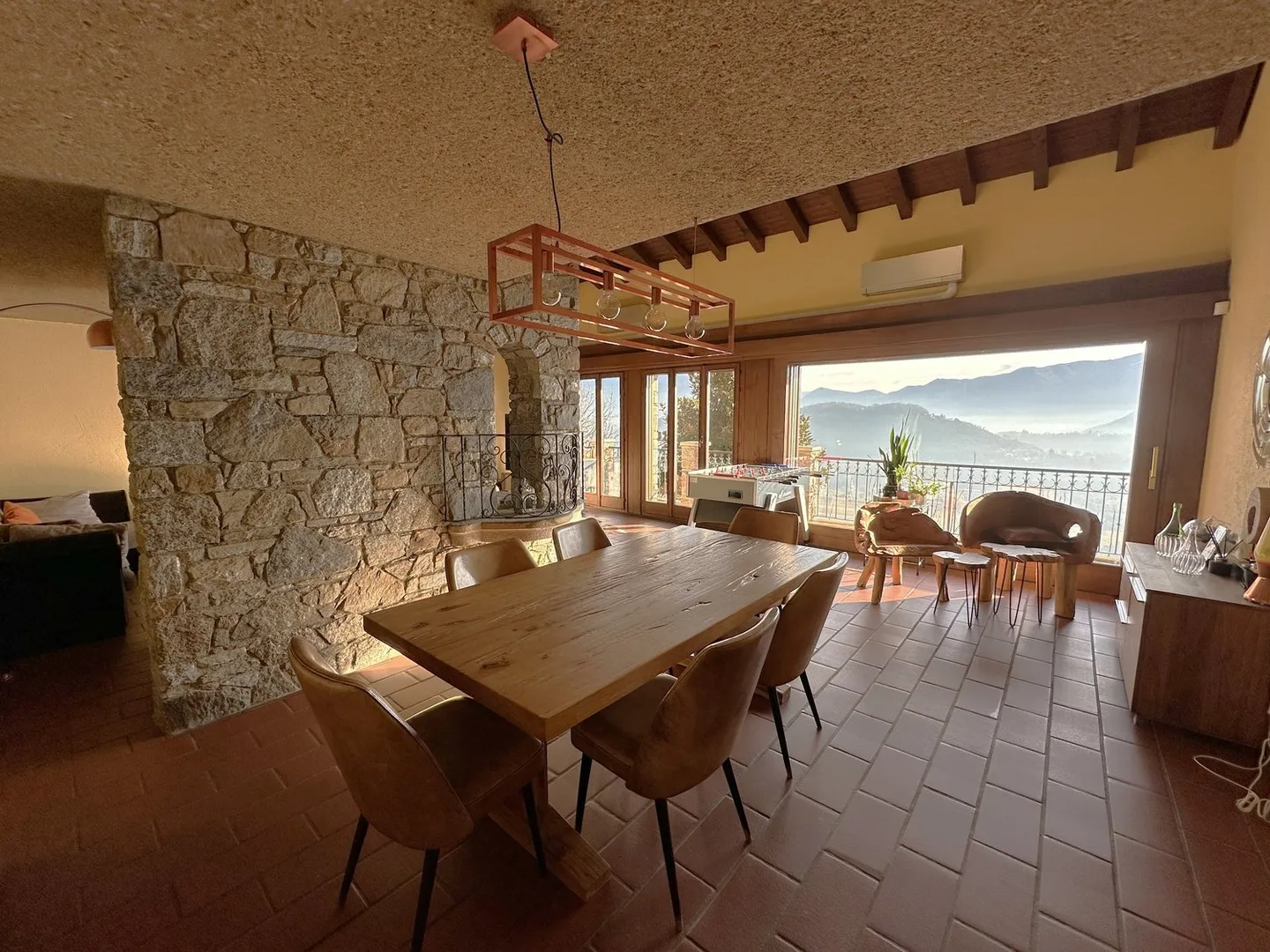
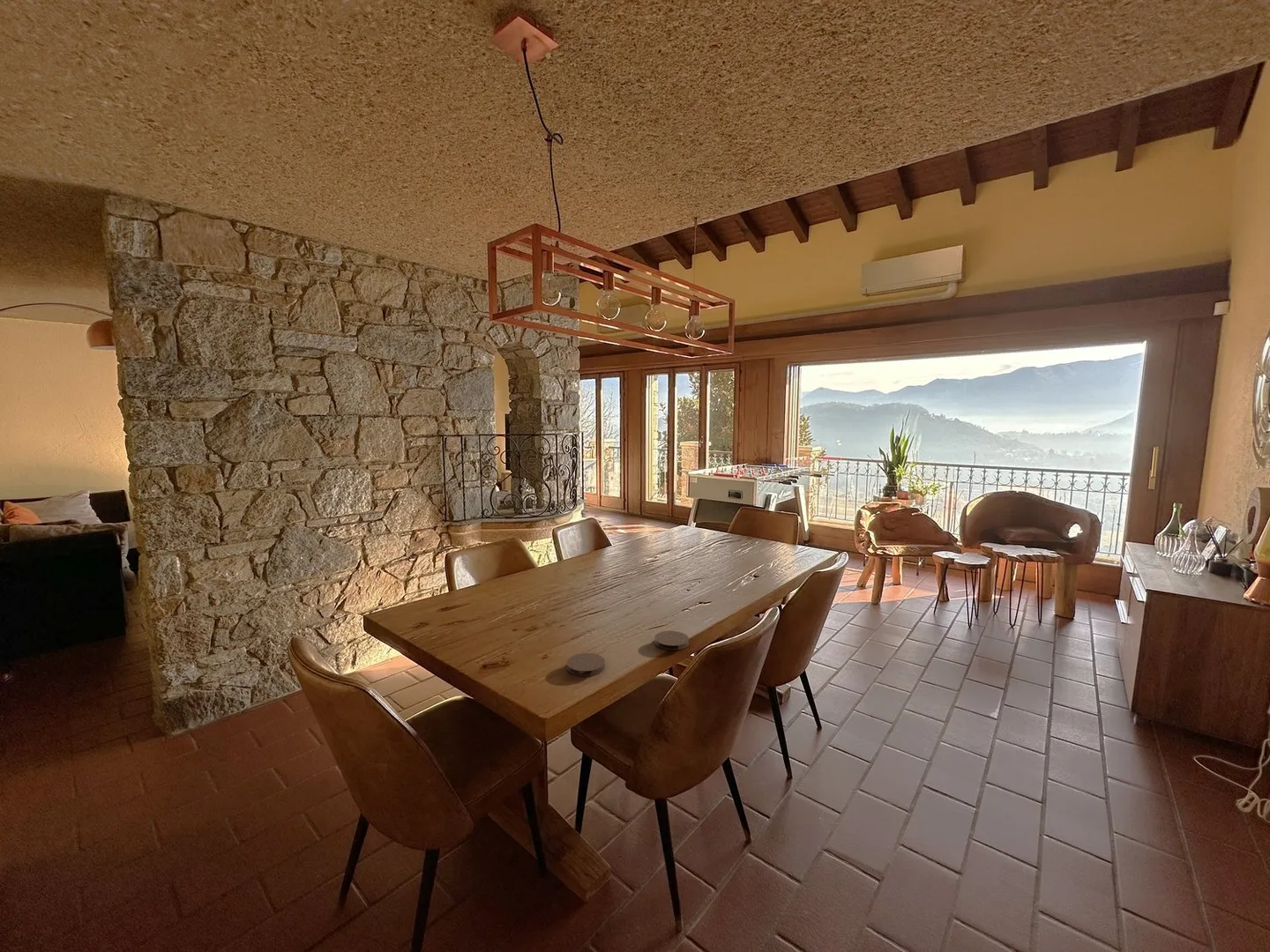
+ coaster (671, 640)
+ coaster (586, 664)
